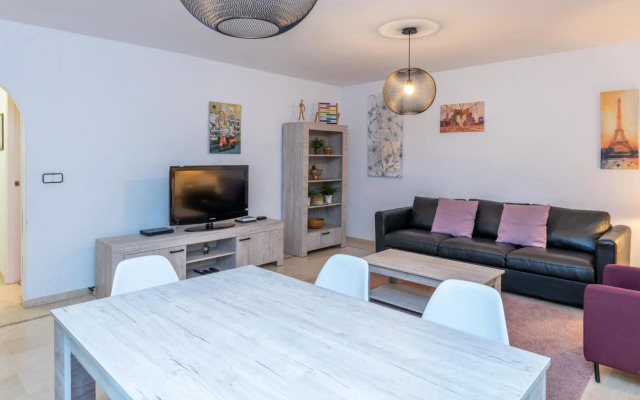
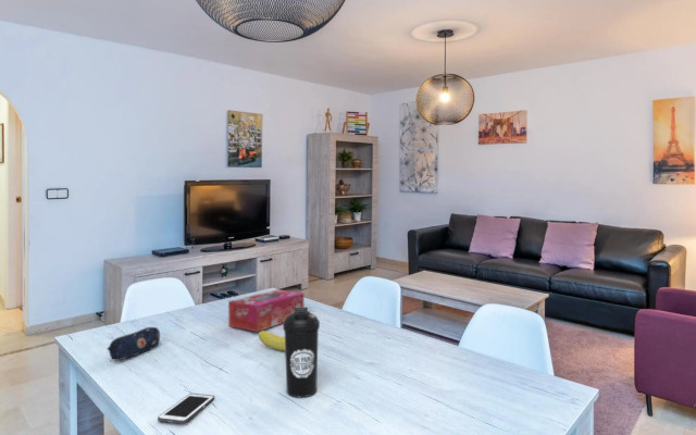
+ fruit (283, 337)
+ pencil case (136, 343)
+ cell phone (187, 408)
+ water bottle (301, 350)
+ tissue box (268, 309)
